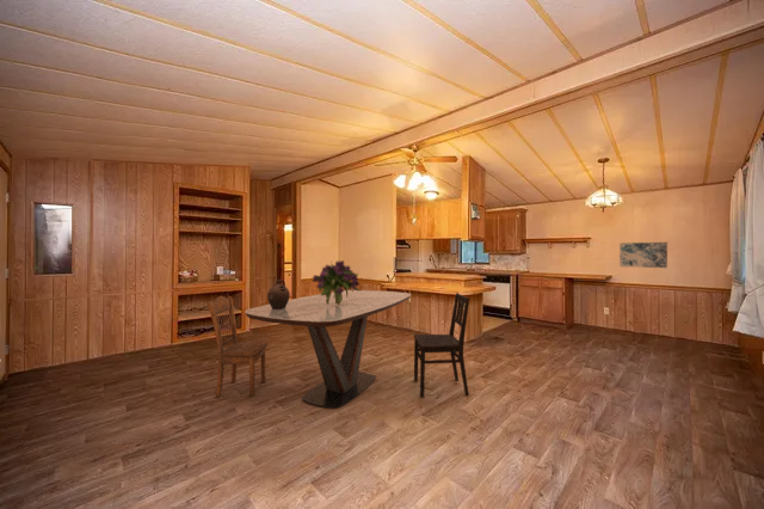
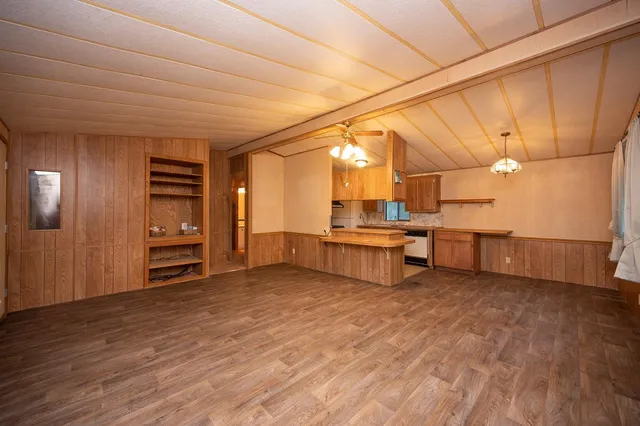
- dining chair (240, 342)
- dining table (345, 344)
- dining chair (439, 341)
- bouquet (338, 282)
- ceramic jug (278, 293)
- wall art (642, 254)
